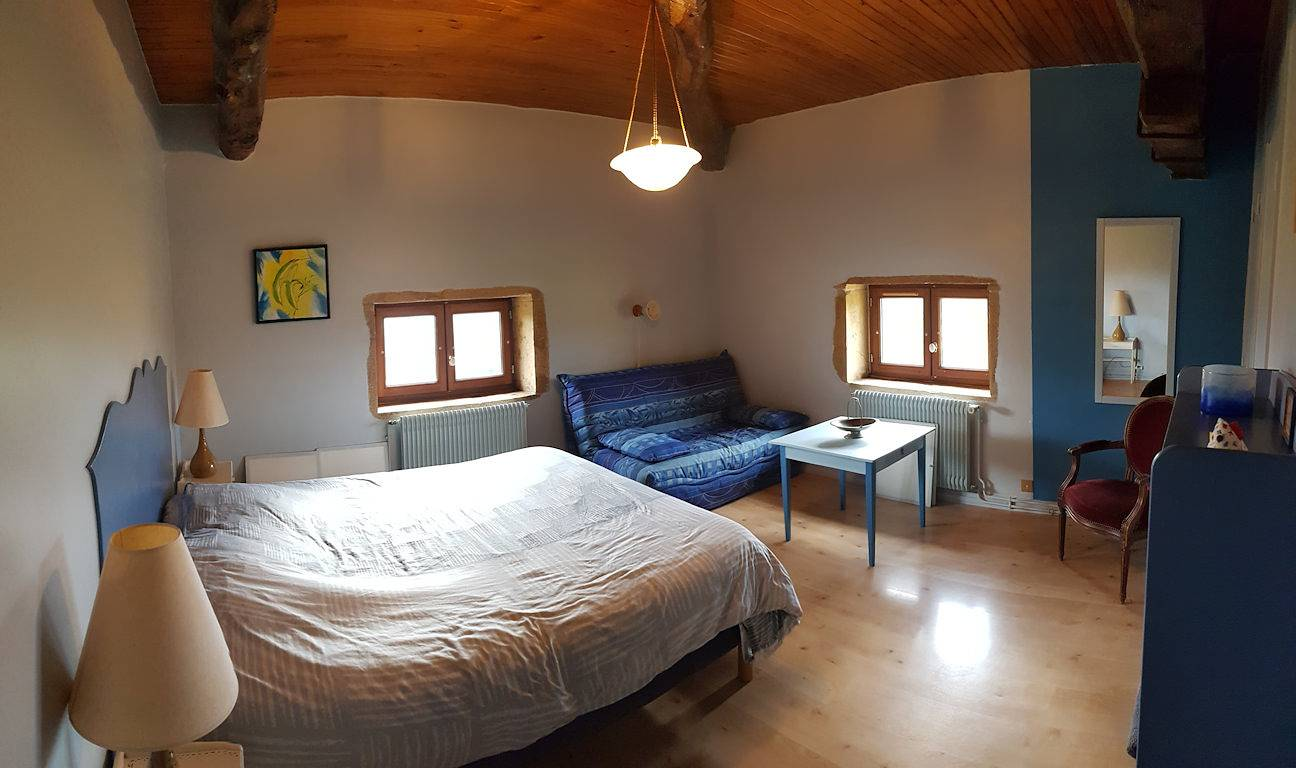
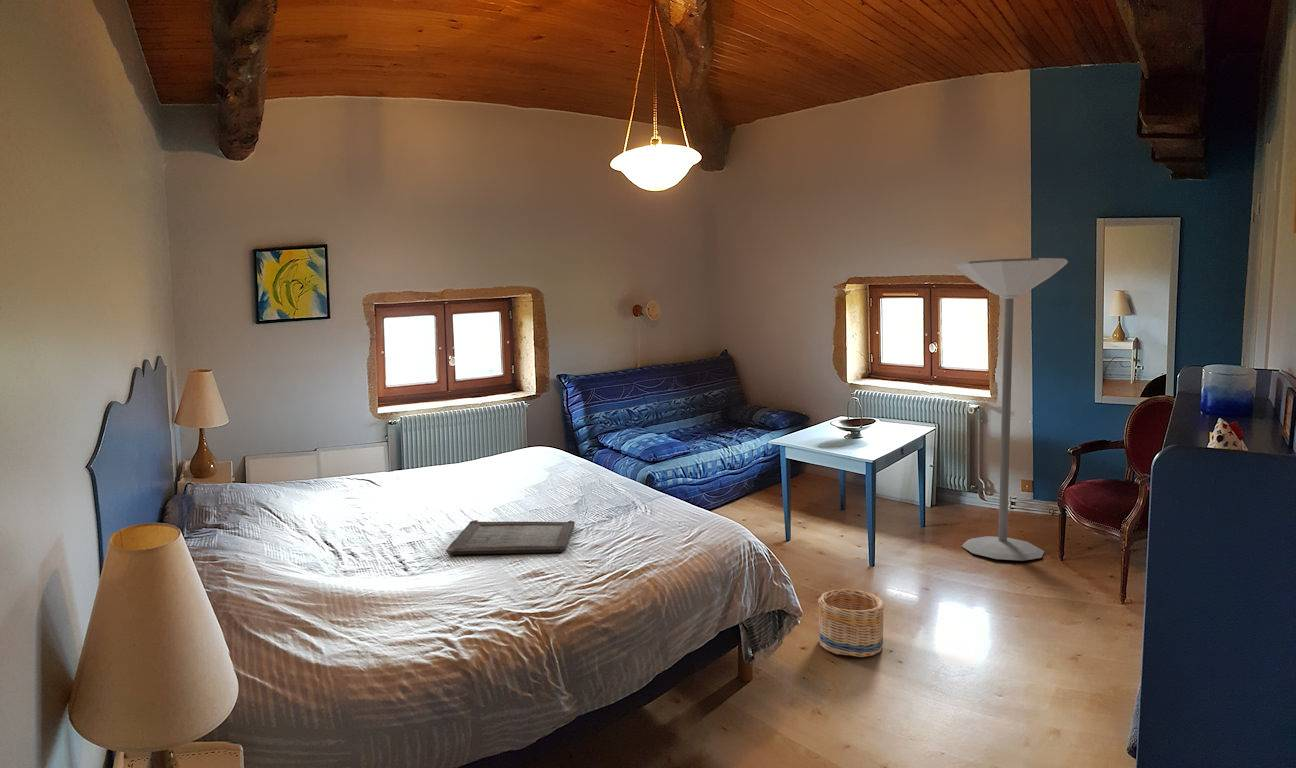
+ basket (850, 622)
+ serving tray (514, 536)
+ floor lamp (1006, 407)
